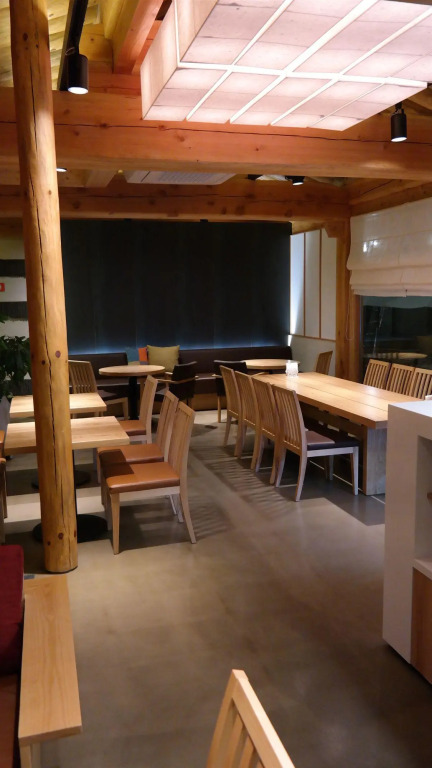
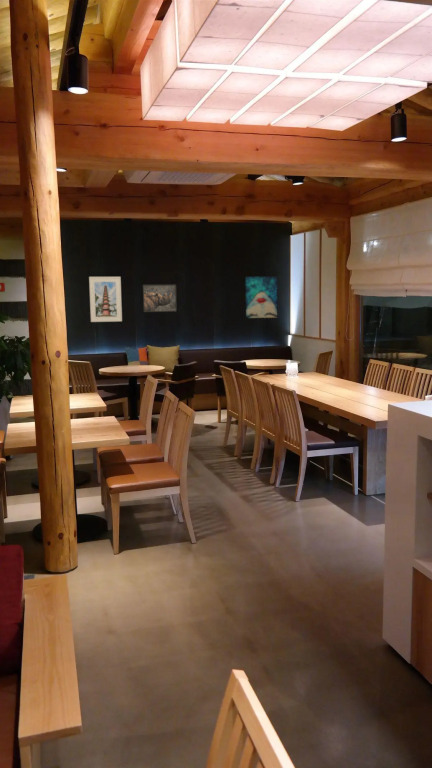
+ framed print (105, 299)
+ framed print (159, 298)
+ wall art (261, 297)
